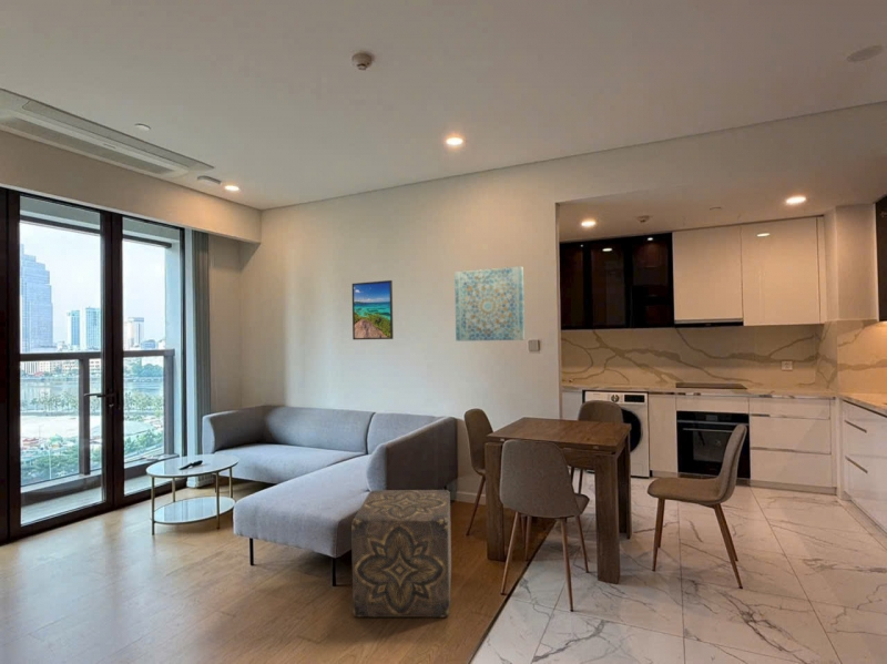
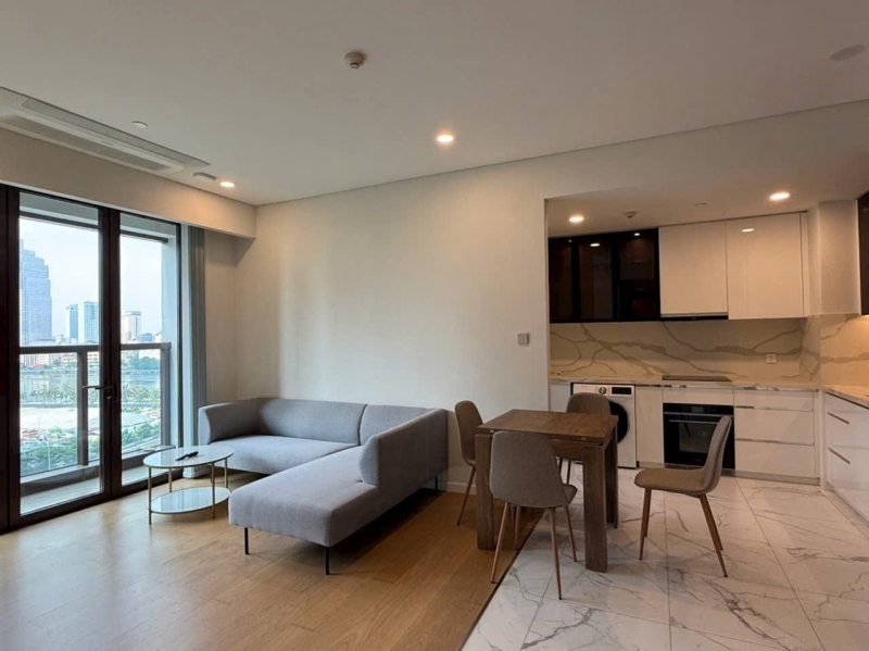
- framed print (371, 310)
- wall art (488, 305)
- ottoman (405, 548)
